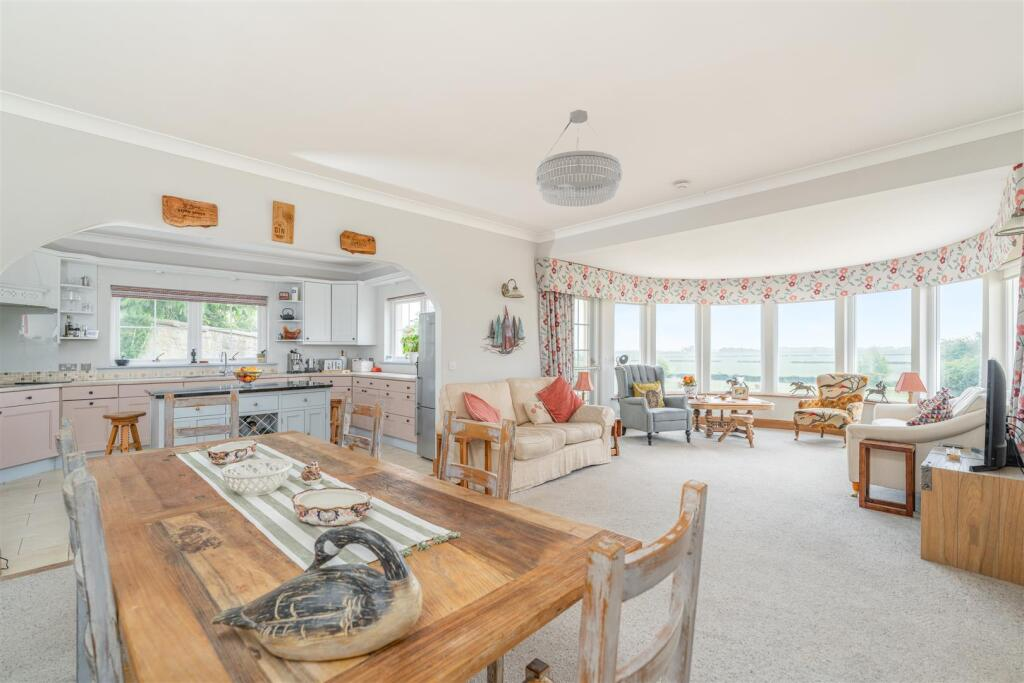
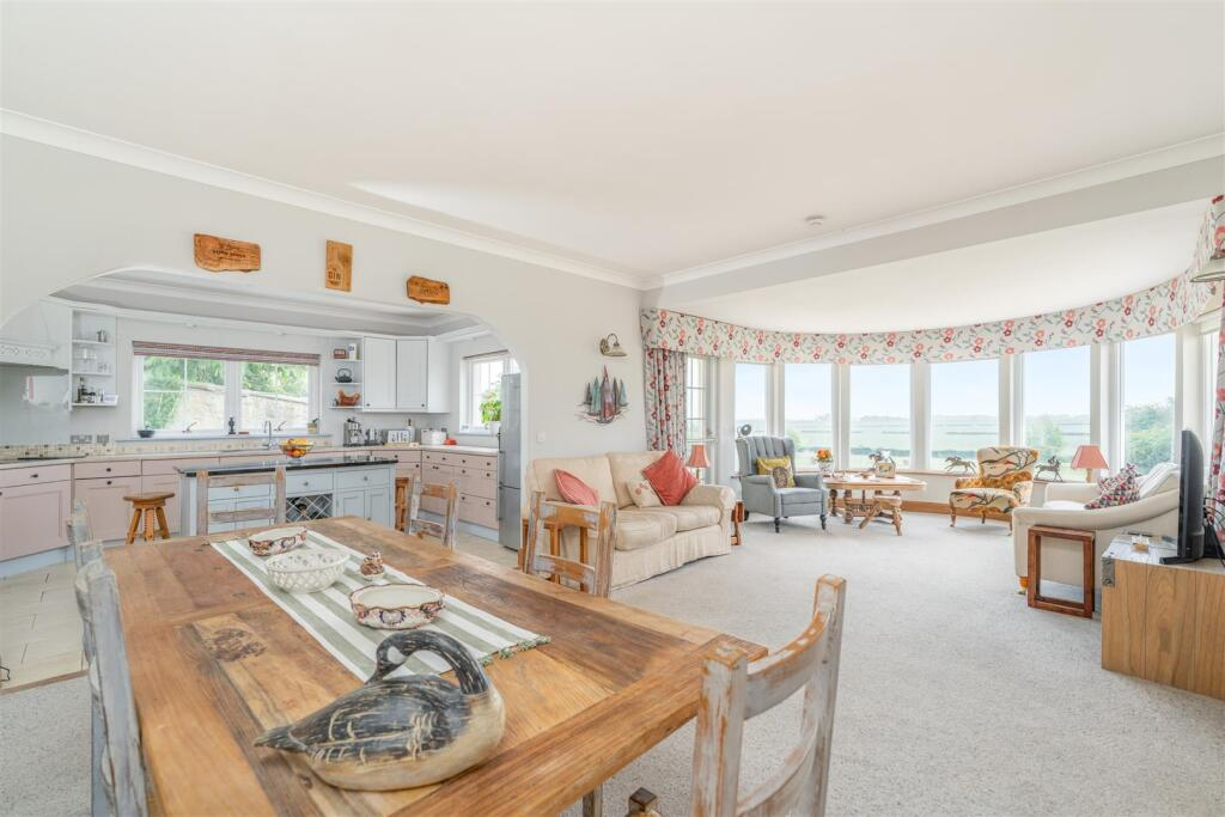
- chandelier (578, 155)
